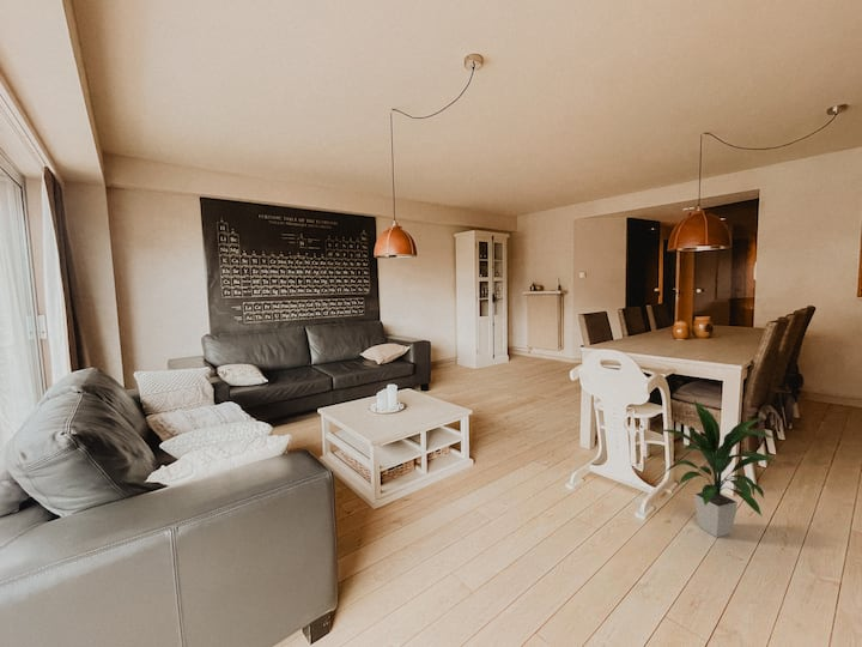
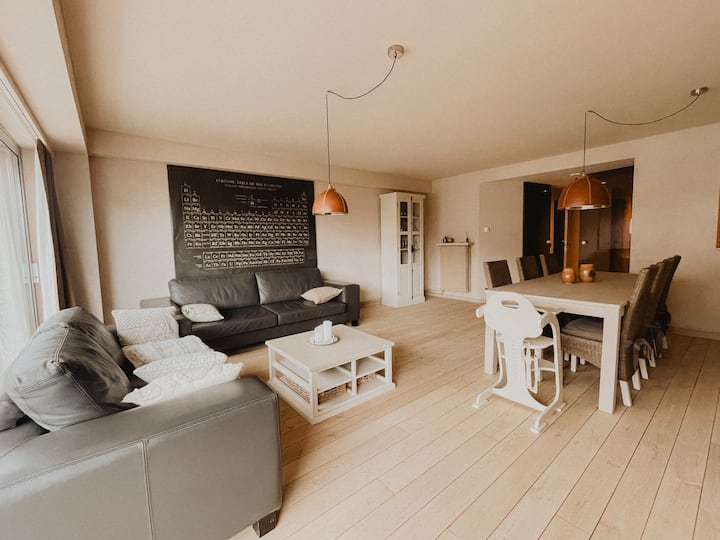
- indoor plant (722, 470)
